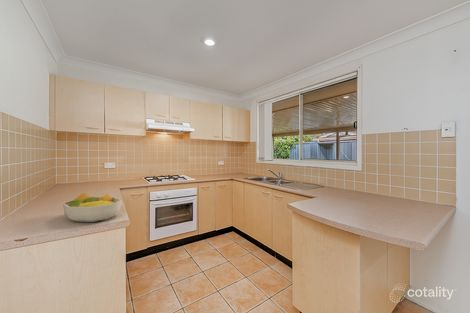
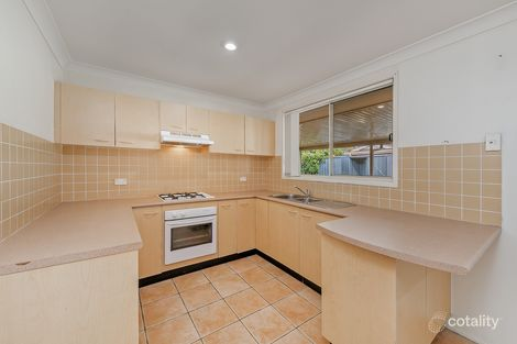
- fruit bowl (93, 205)
